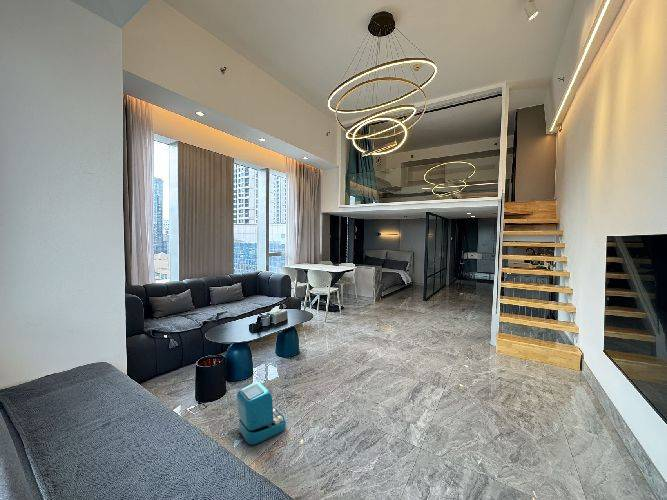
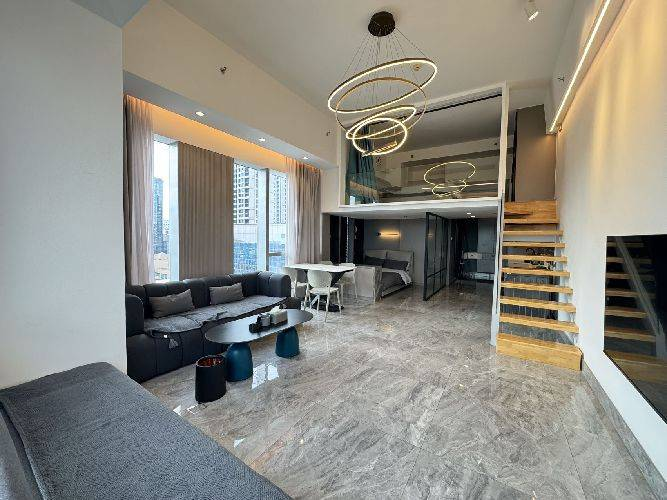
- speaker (261, 408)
